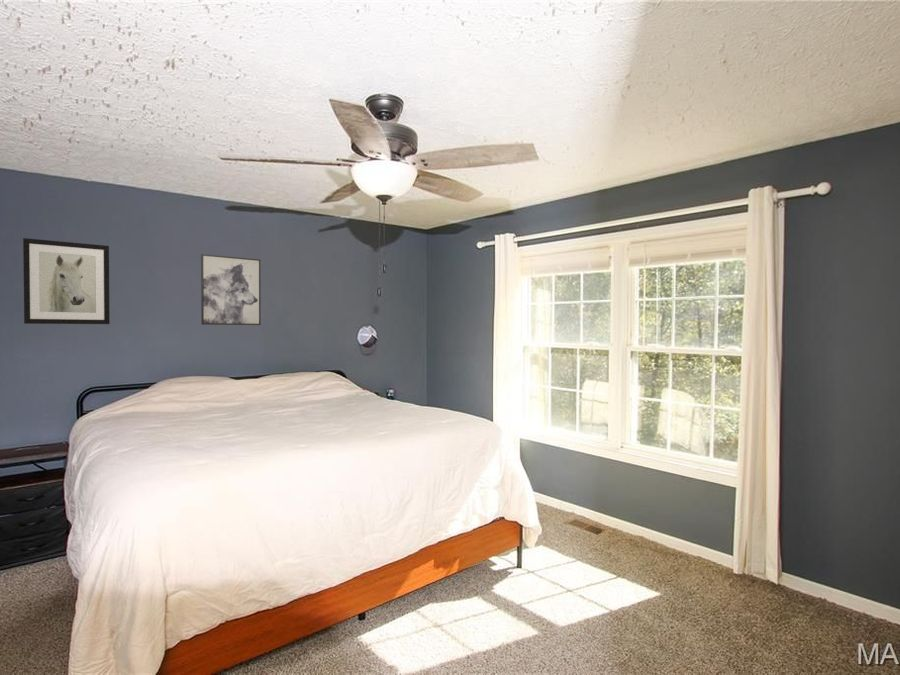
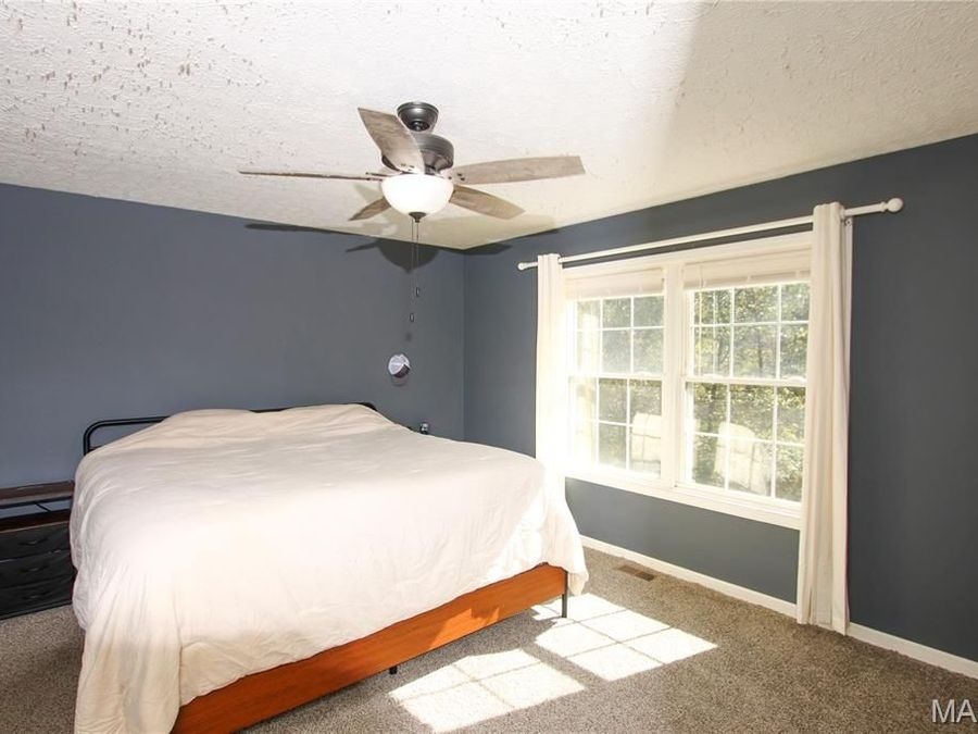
- wall art (231, 290)
- wall art (68, 283)
